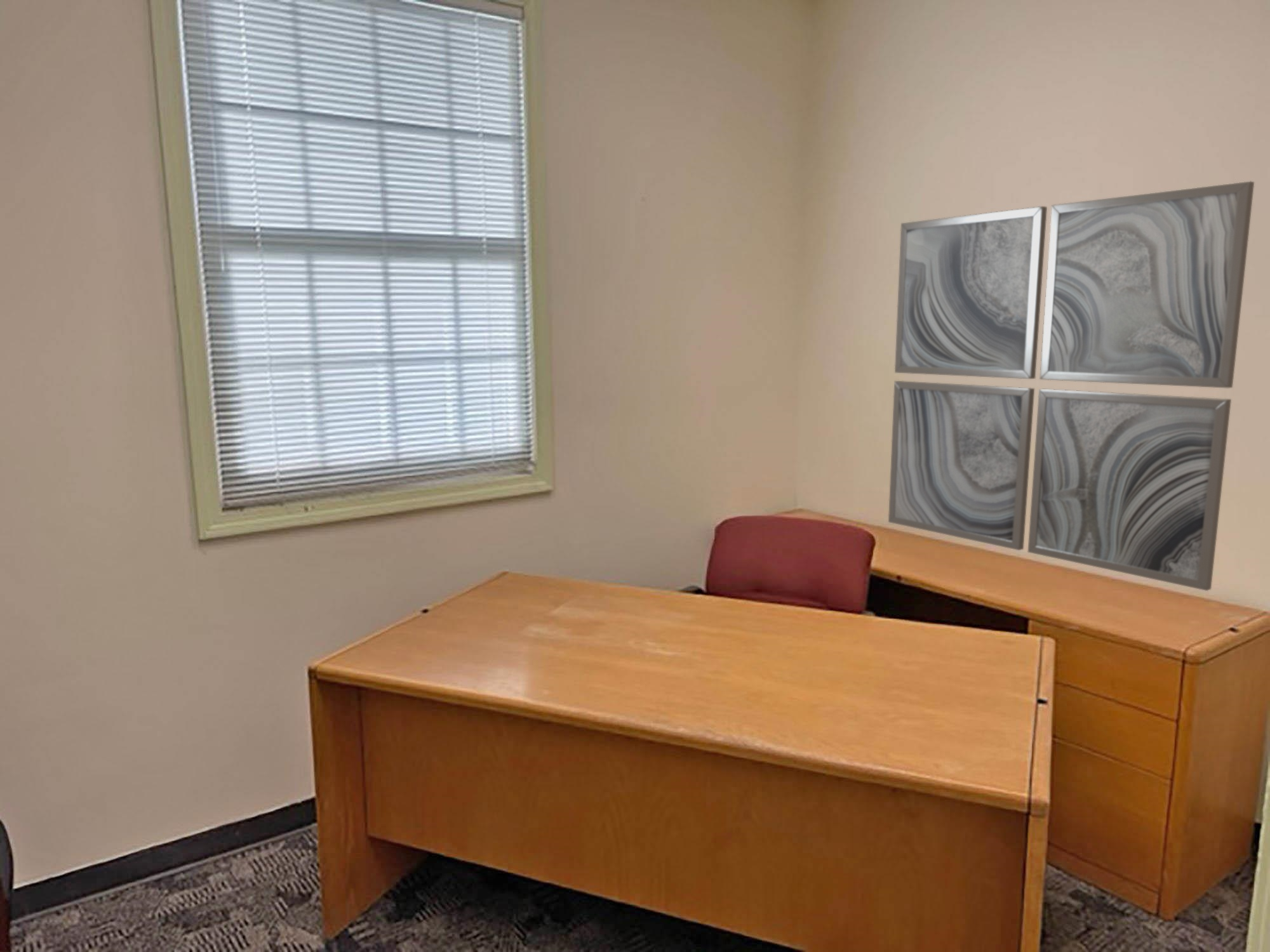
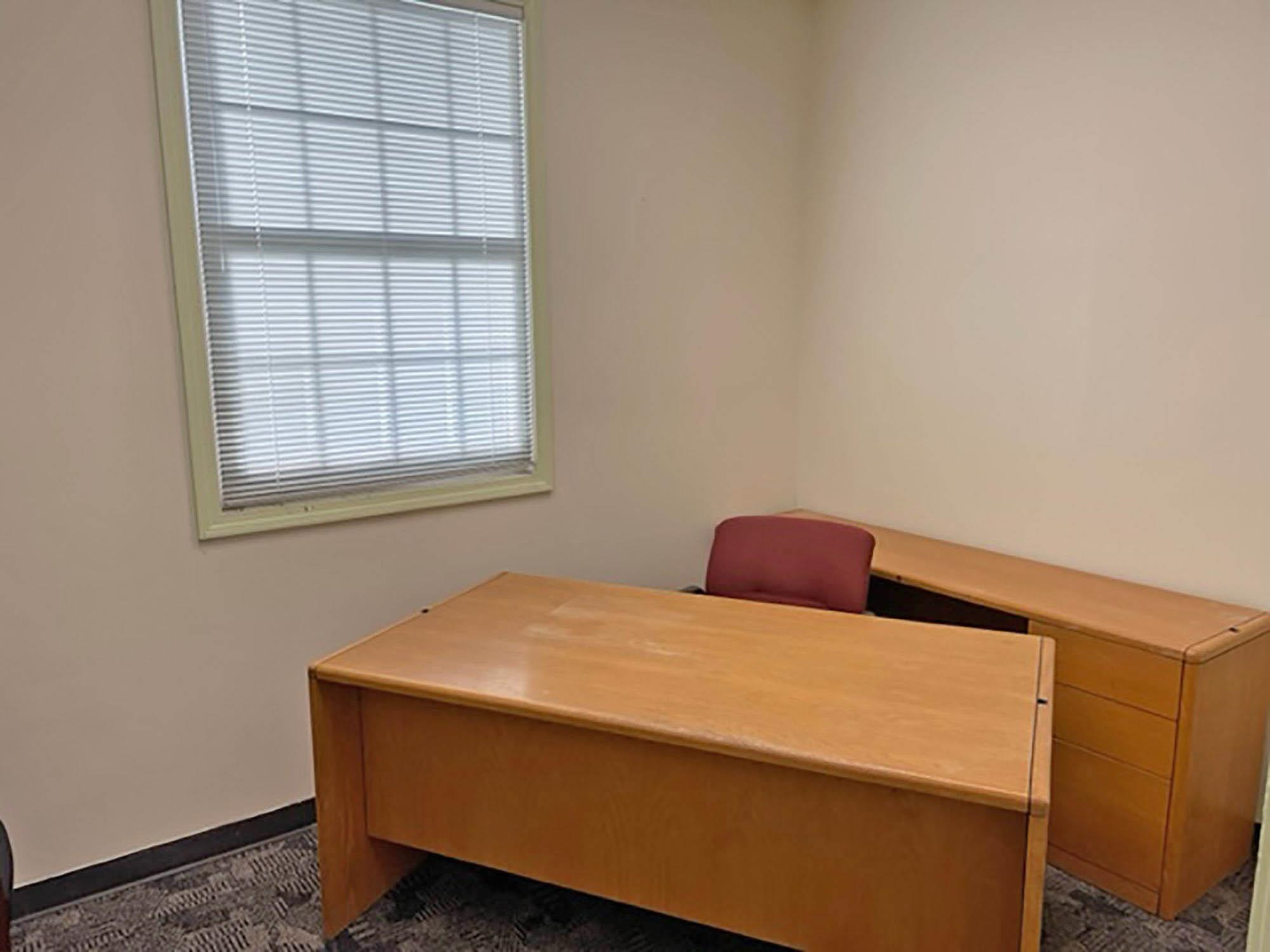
- wall art (1039, 379)
